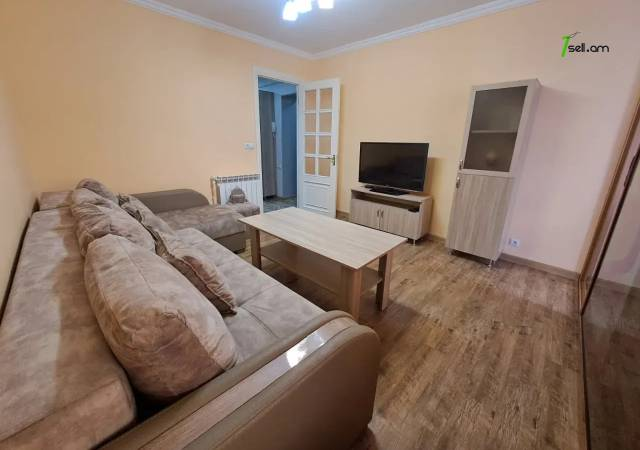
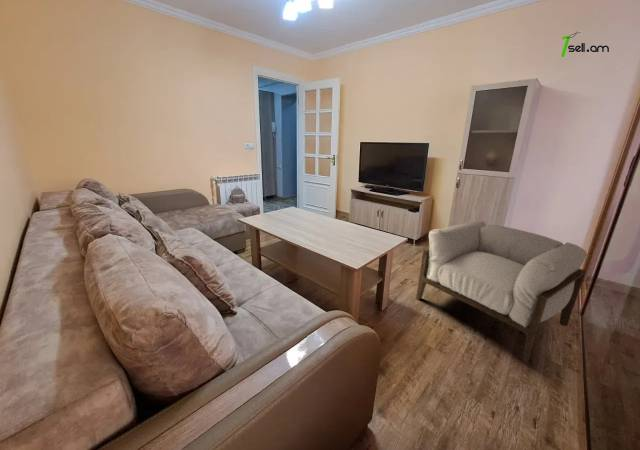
+ armchair (495, 274)
